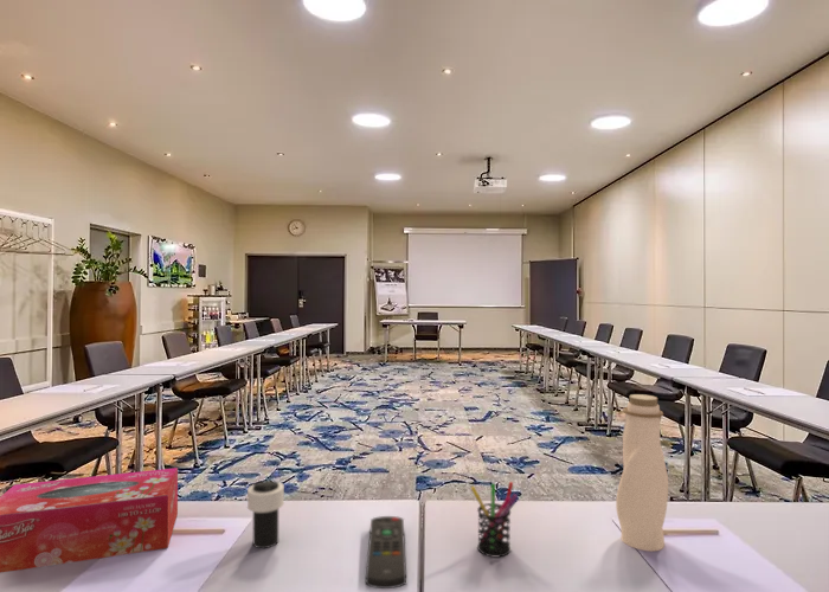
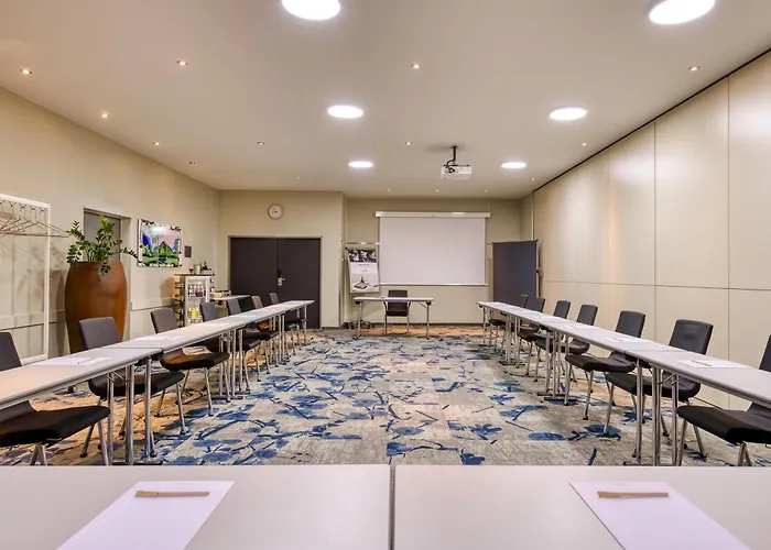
- pen holder (495, 513)
- cup (265, 514)
- tissue box (89, 515)
- water bottle (640, 468)
- remote control (386, 547)
